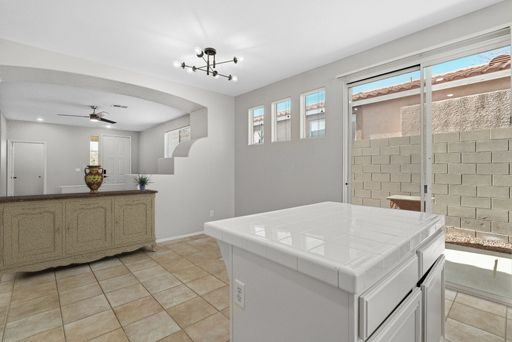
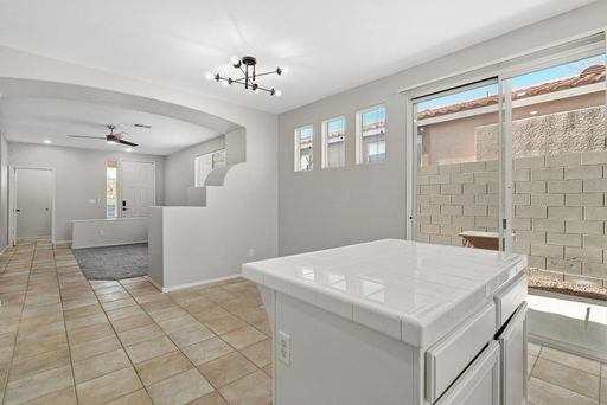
- potted plant (143, 179)
- sideboard (87, 227)
- decorative urn (94, 179)
